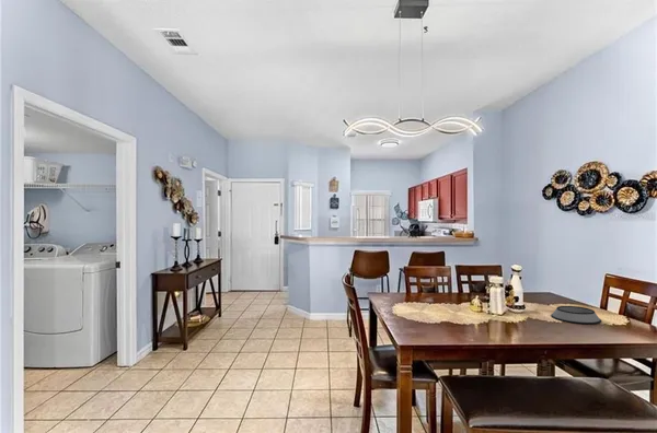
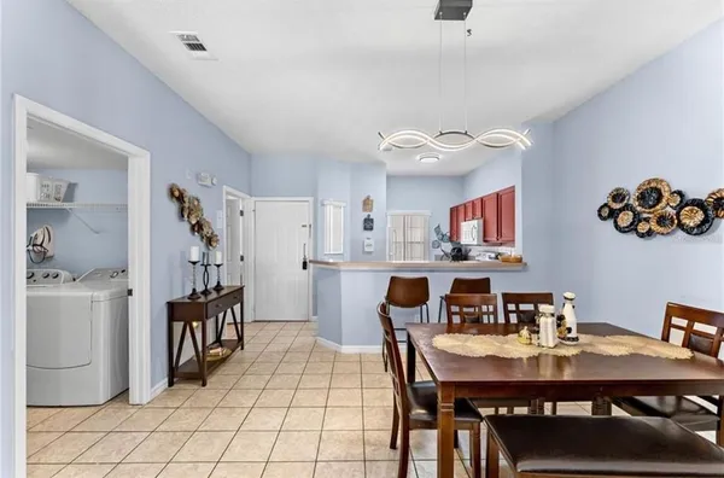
- bowl (575, 313)
